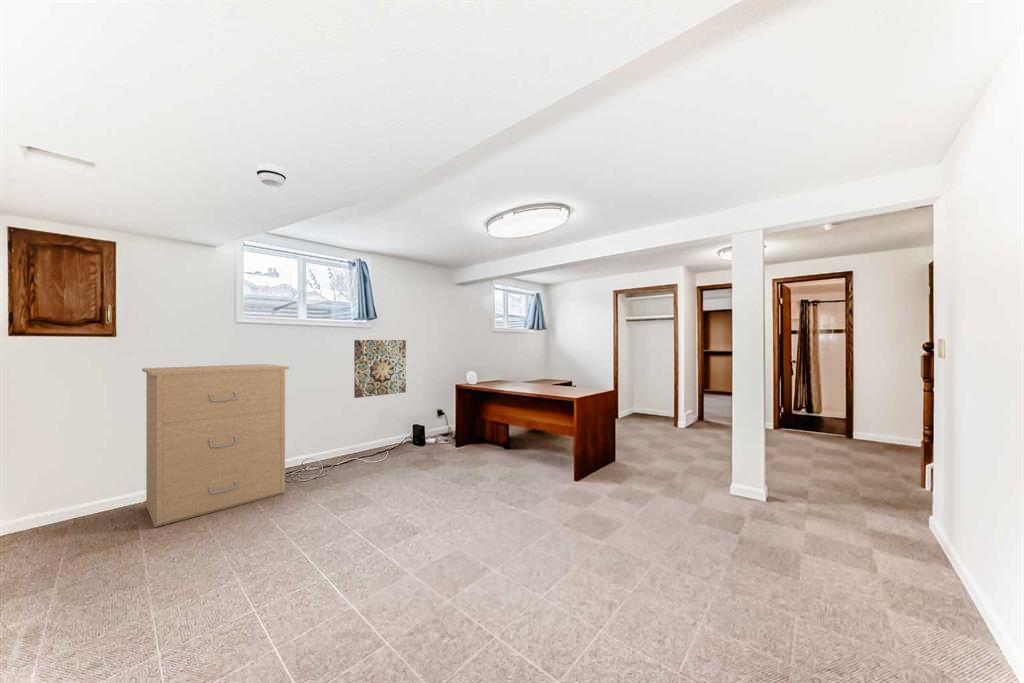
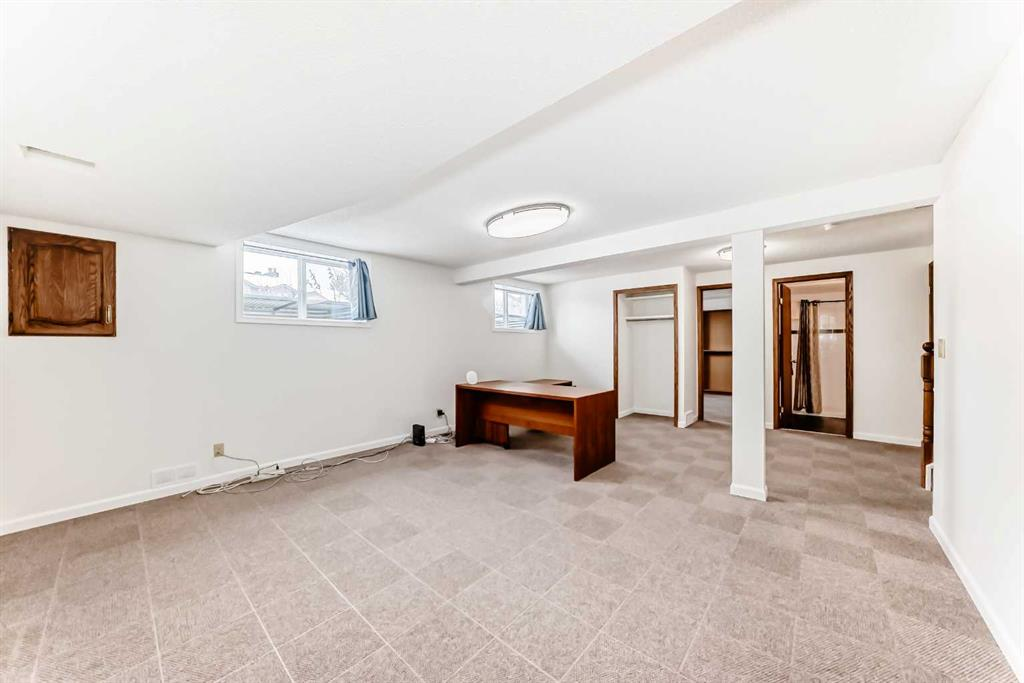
- filing cabinet (217, 432)
- smoke detector (271, 175)
- wall art (381, 367)
